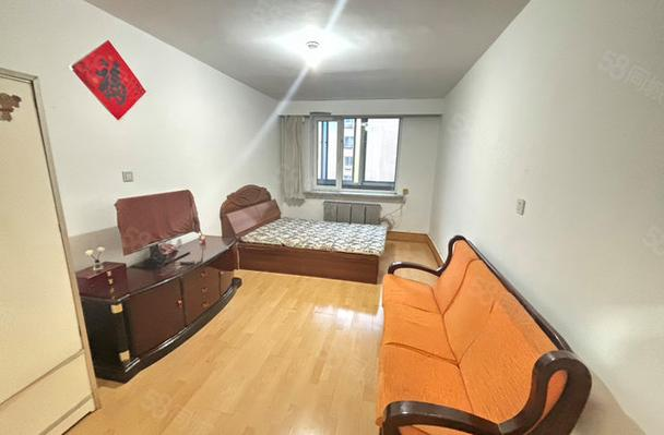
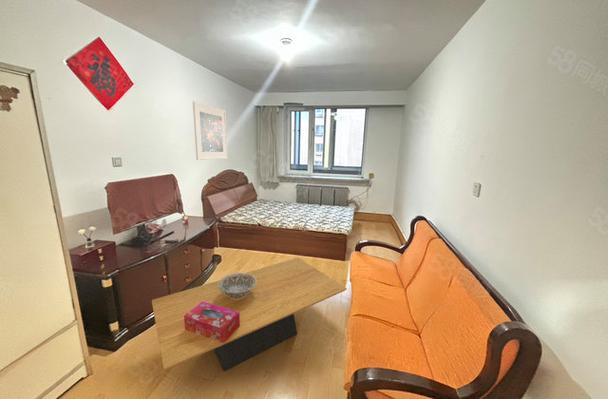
+ coffee table (255, 316)
+ decorative bowl (237, 288)
+ tissue box (212, 320)
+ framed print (212, 133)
